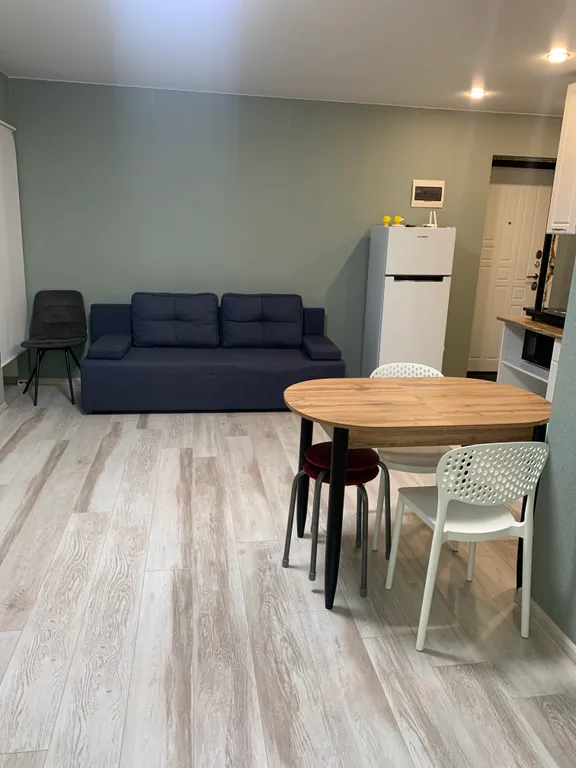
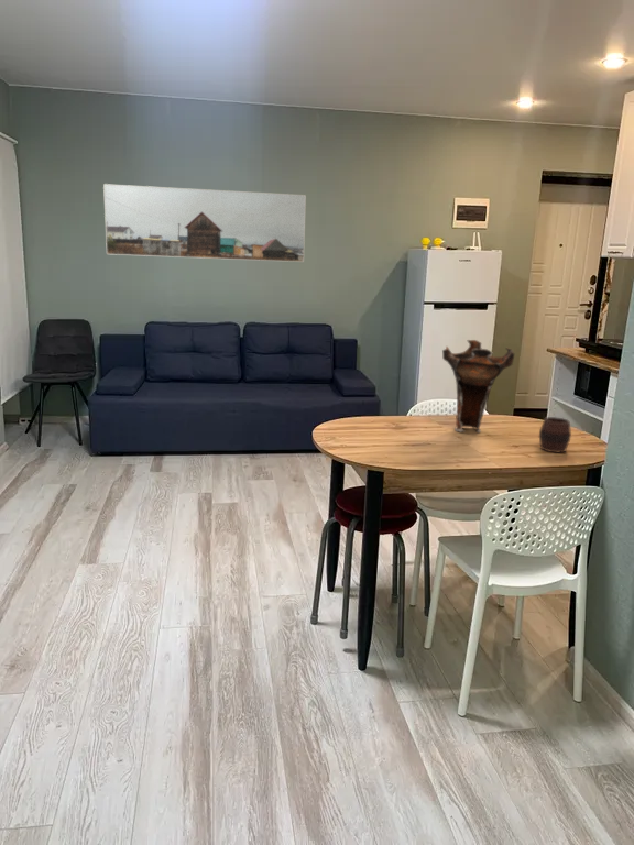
+ vase (474, 387)
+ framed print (207, 224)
+ cup (555, 435)
